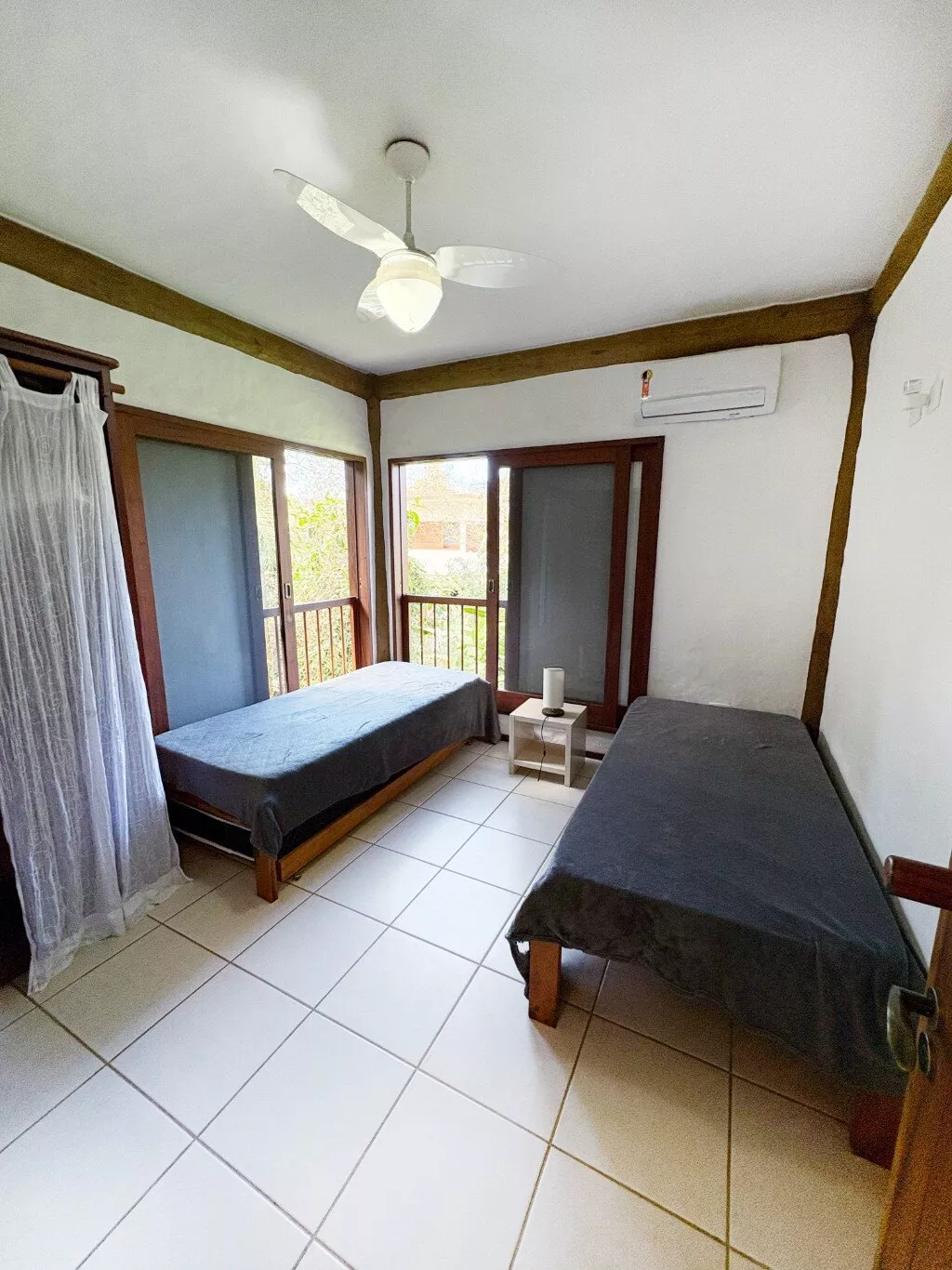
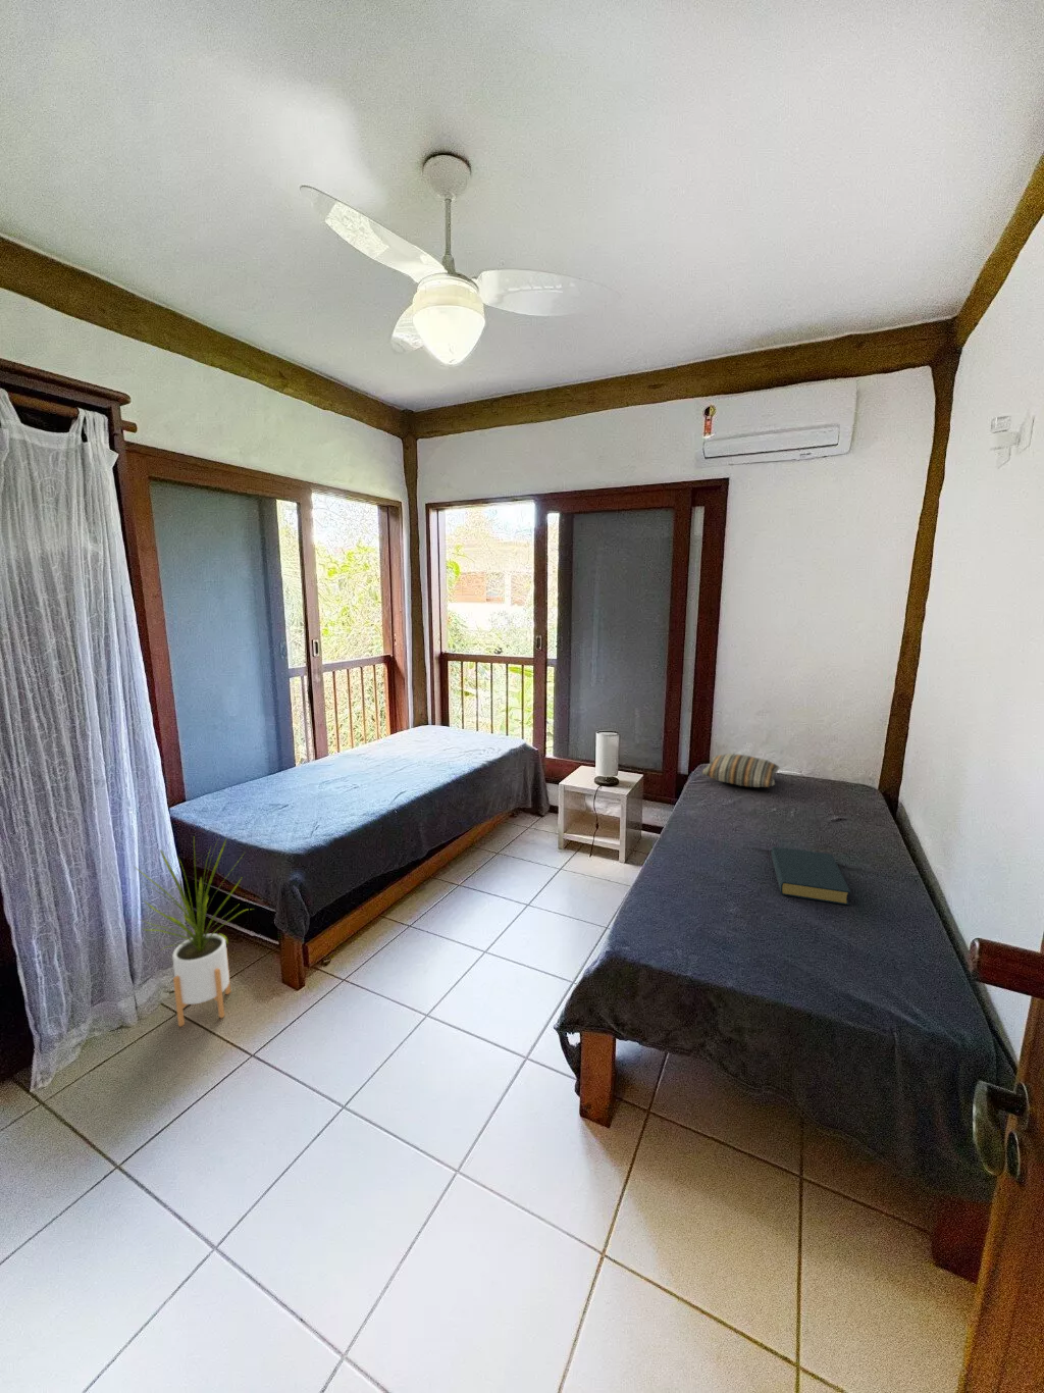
+ pillow (741, 769)
+ house plant (196, 926)
+ hardback book (806, 873)
